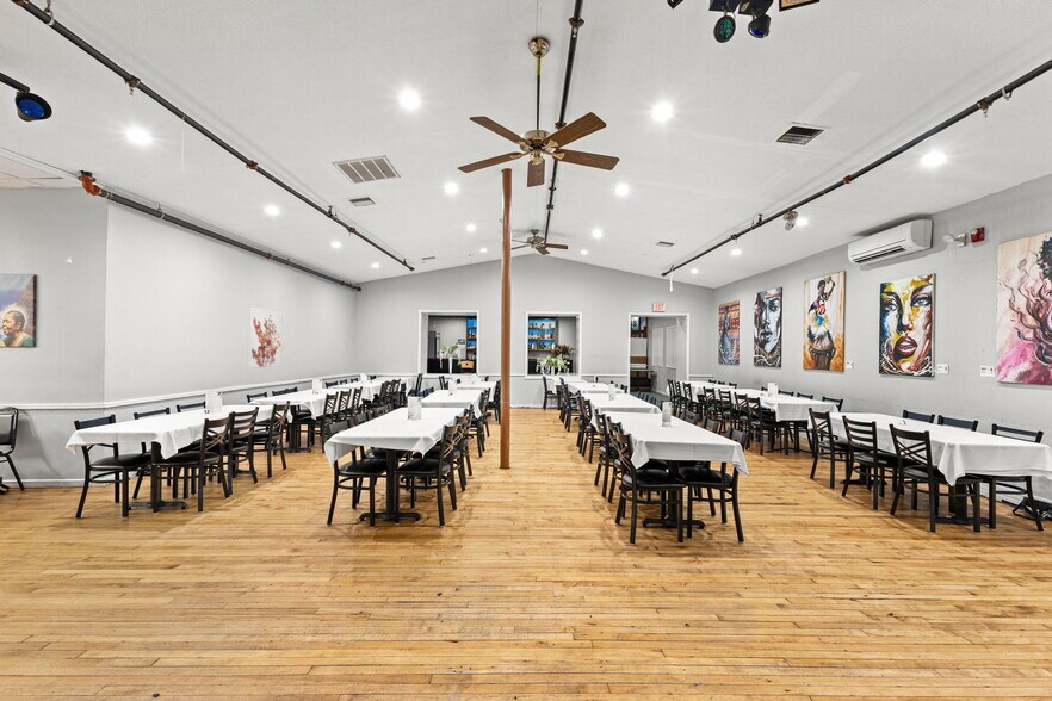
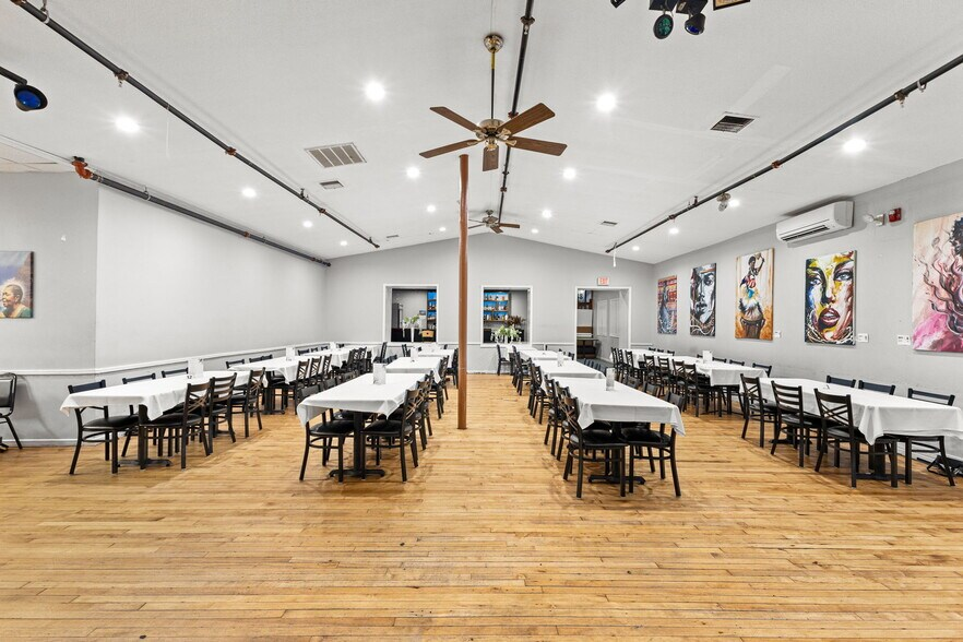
- wall art (265, 337)
